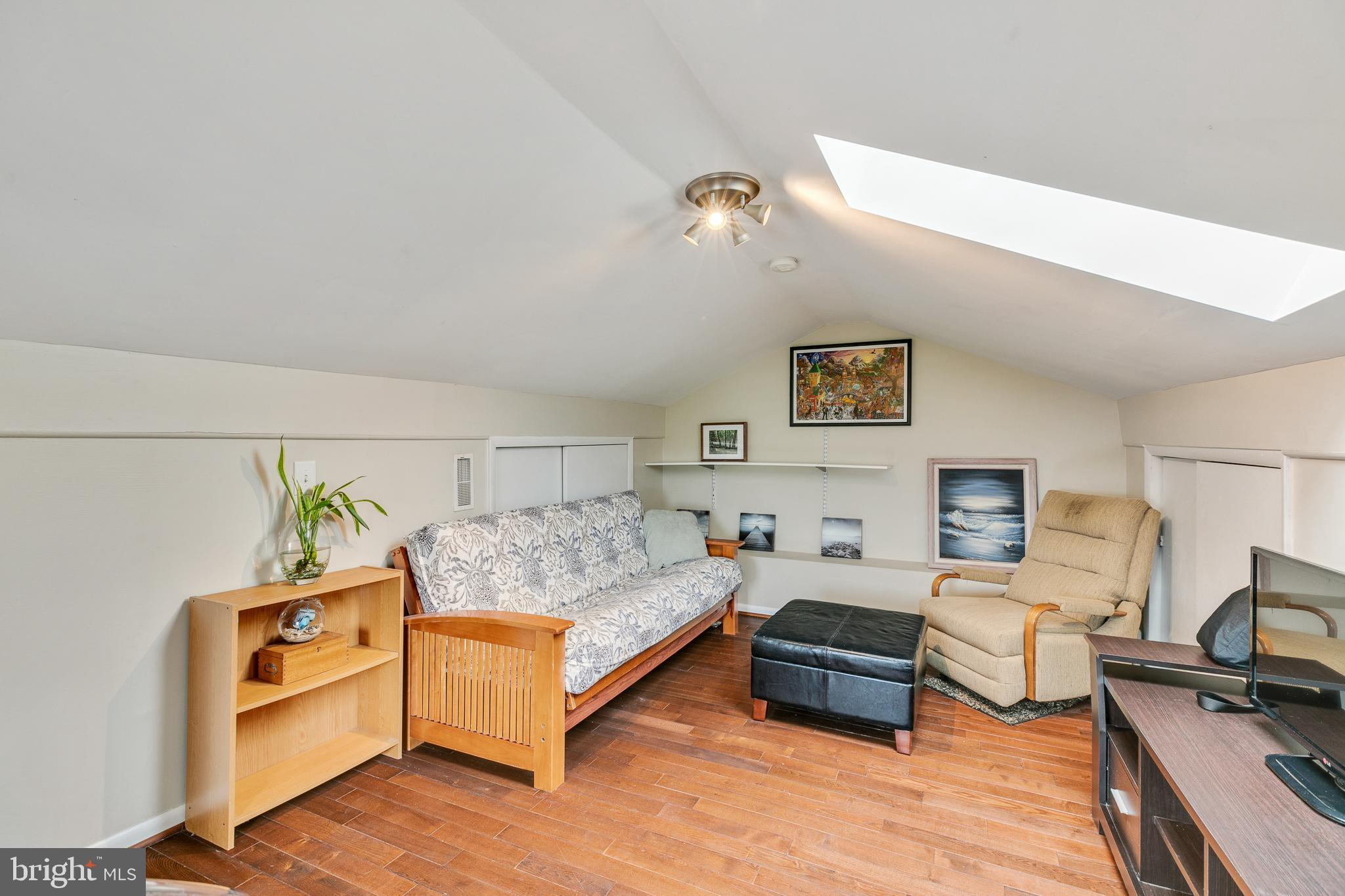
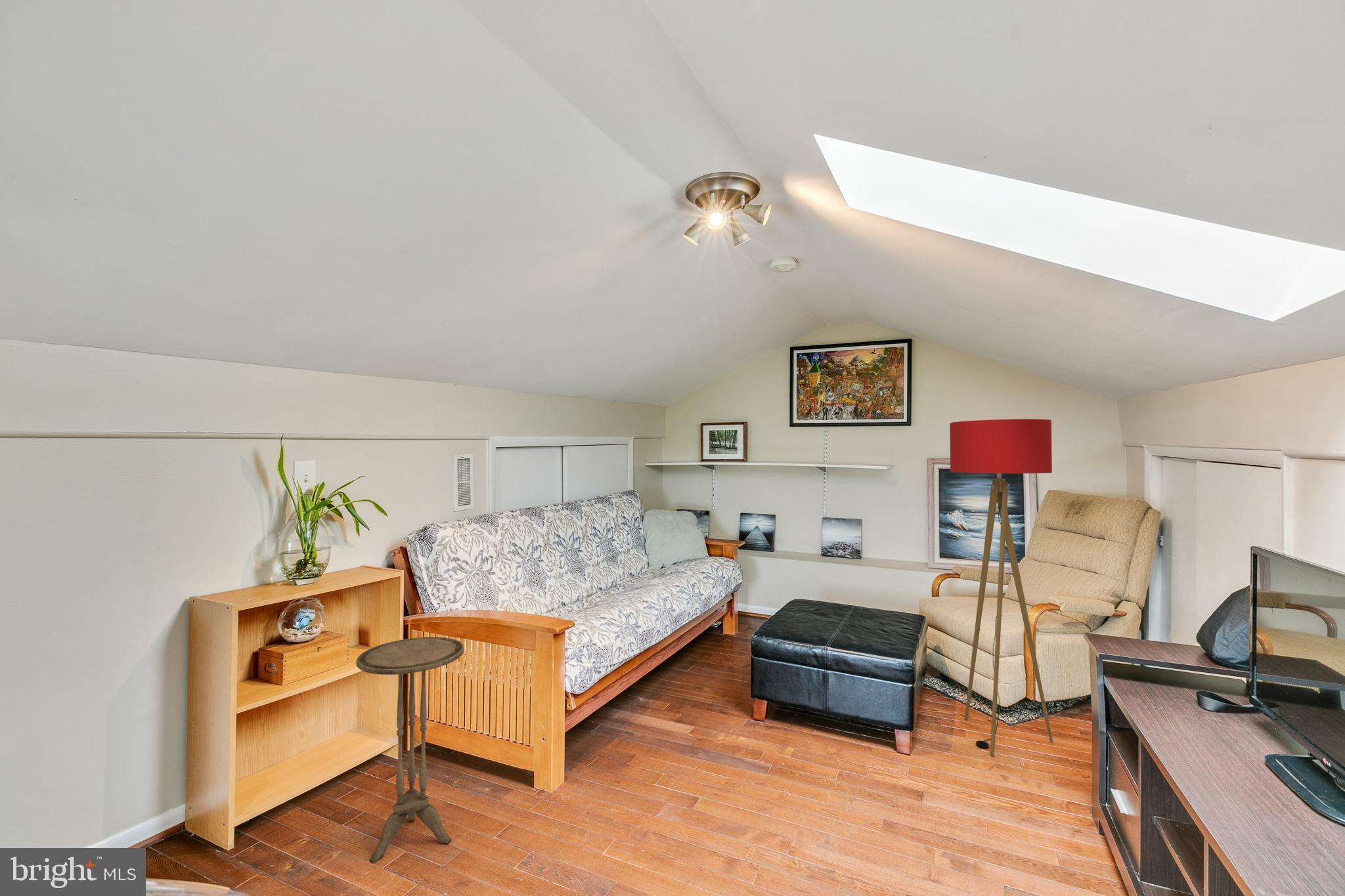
+ side table (412, 745)
+ floor lamp (1000, 579)
